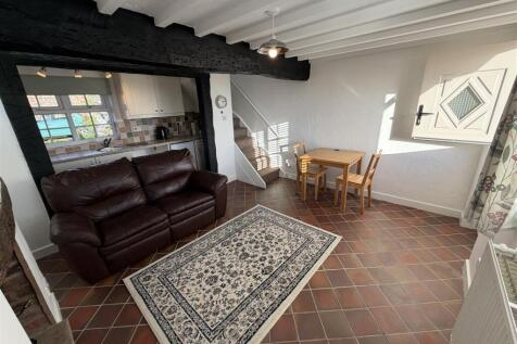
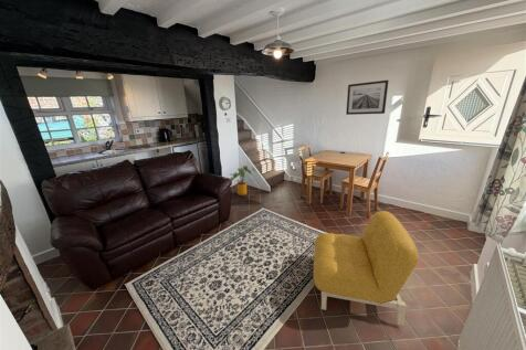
+ armchair (356, 254)
+ house plant (242, 180)
+ wall art (366, 98)
